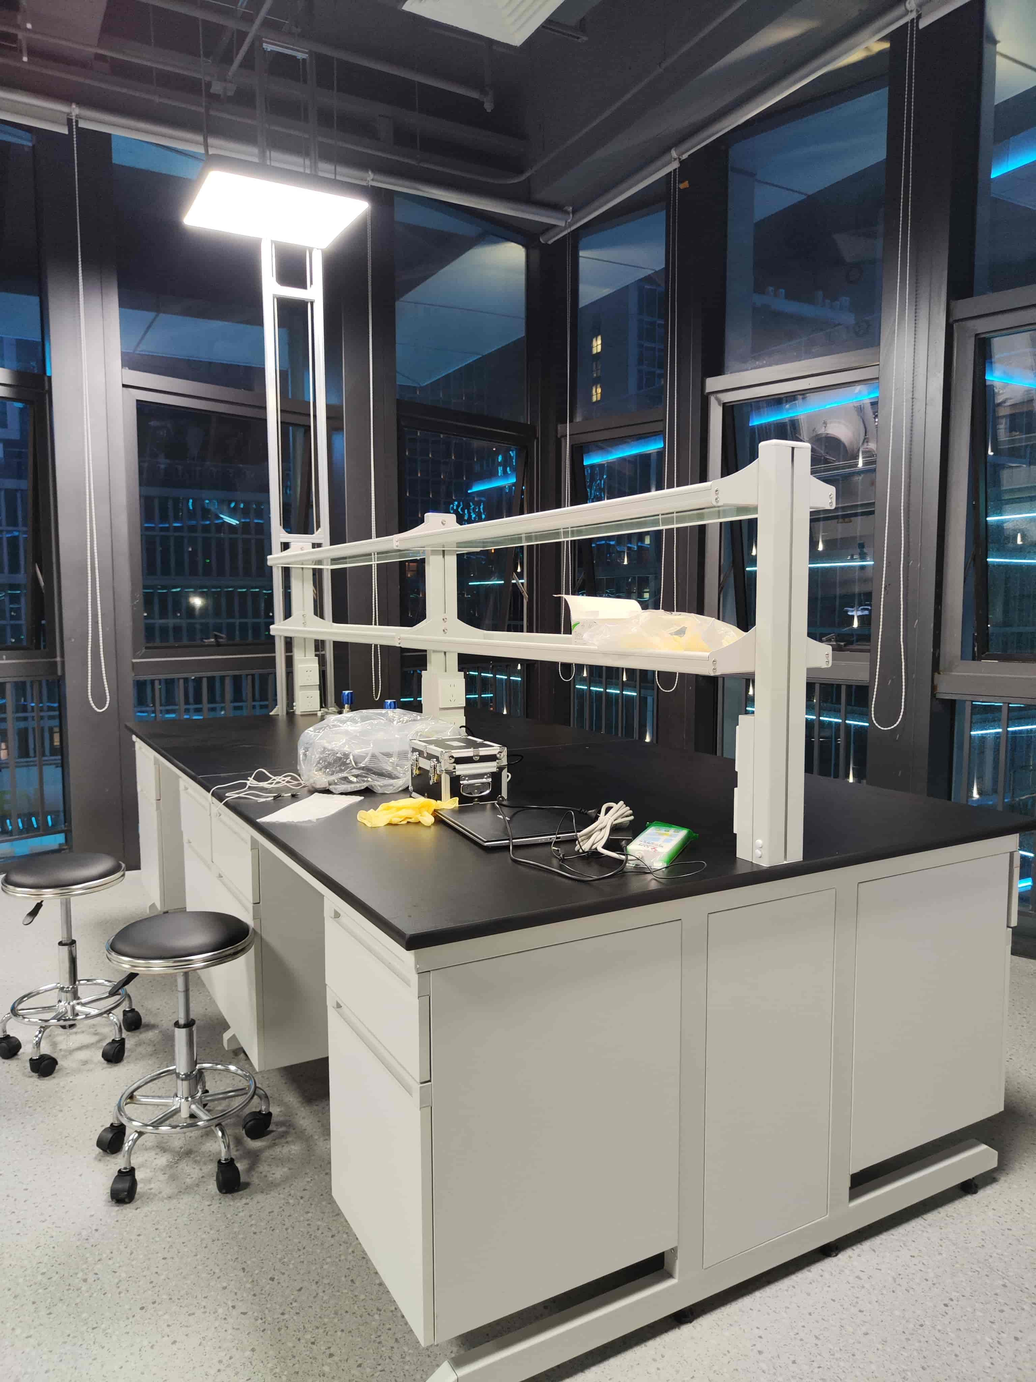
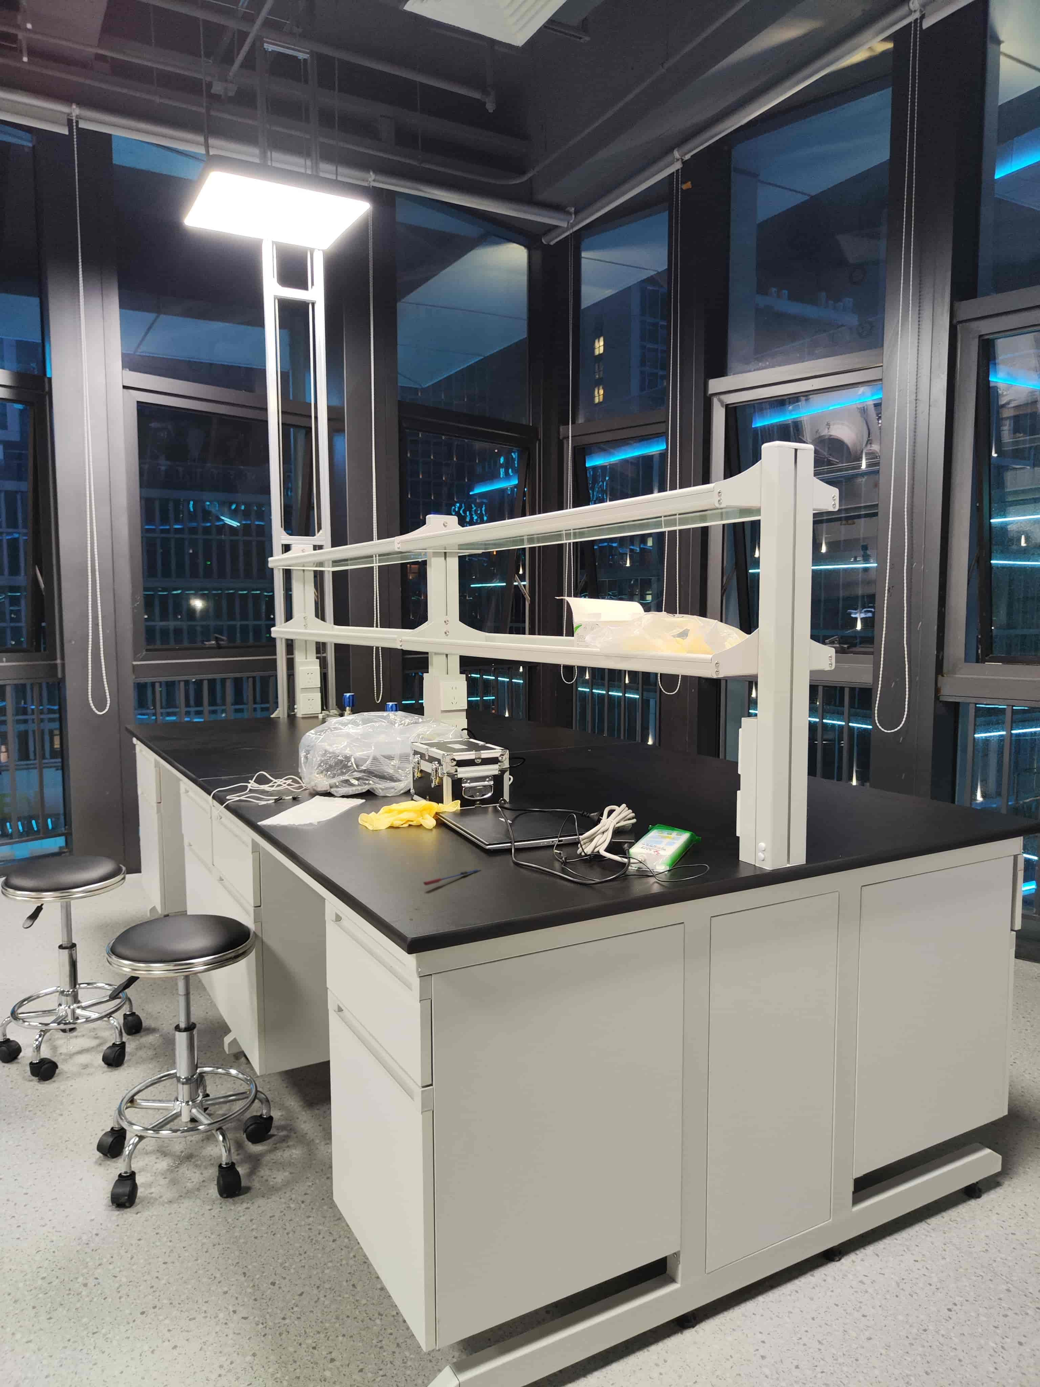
+ pen (453, 876)
